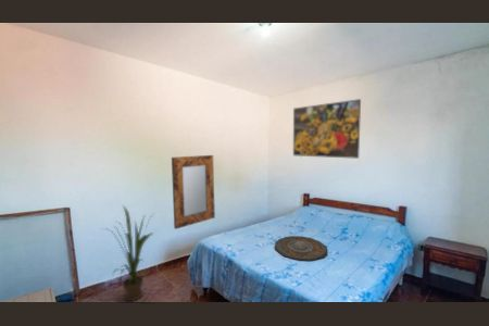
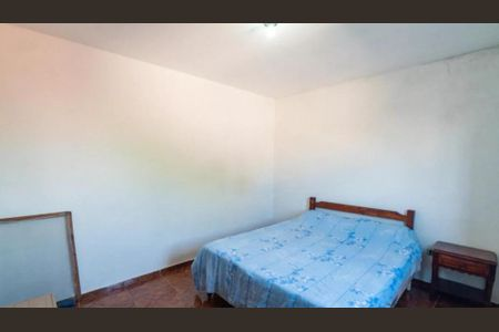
- home mirror (195, 189)
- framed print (323, 130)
- tray (300, 244)
- house plant (128, 253)
